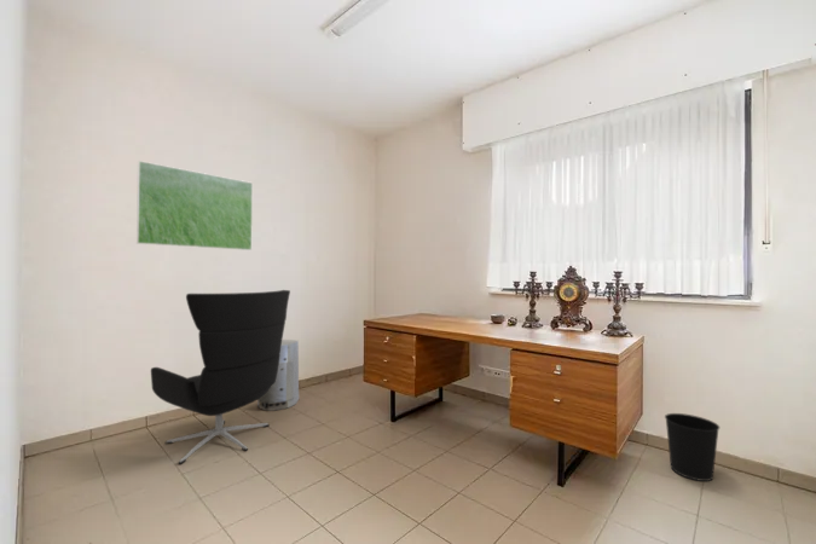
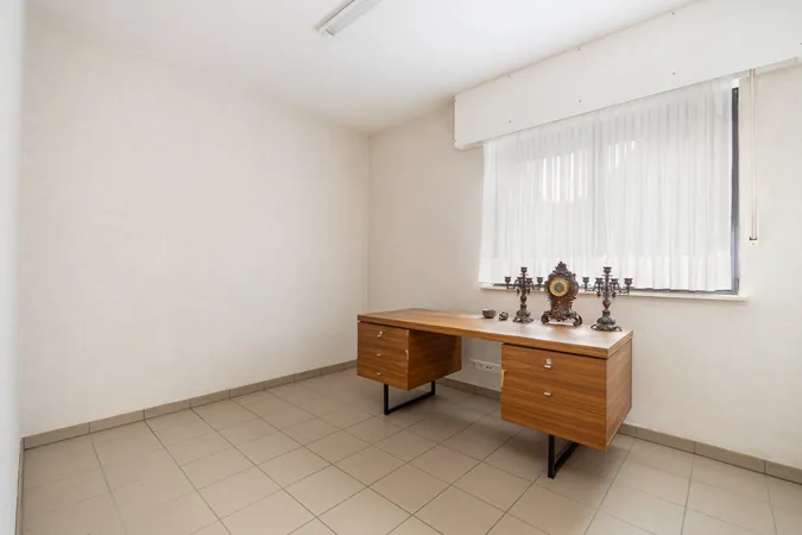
- office chair (221, 365)
- wastebasket (690, 446)
- air purifier (278, 372)
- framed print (199, 209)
